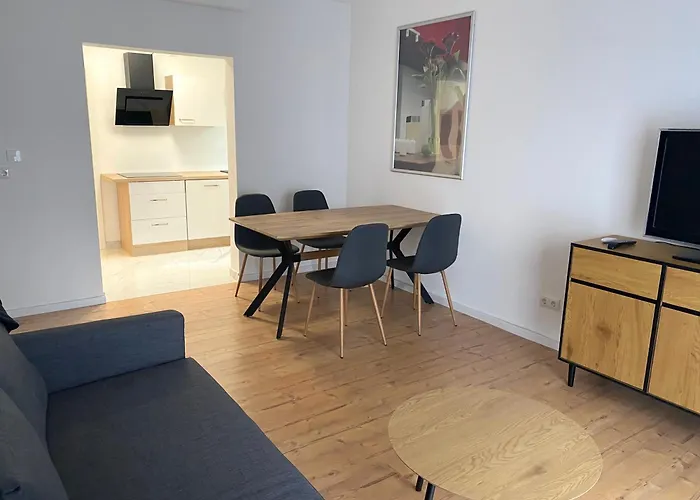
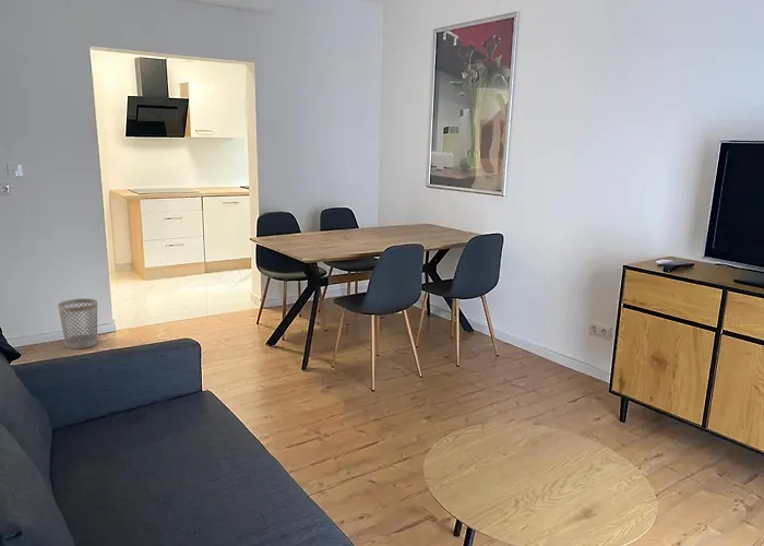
+ wastebasket (80, 324)
